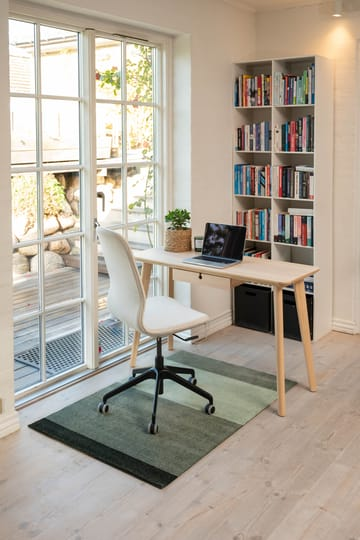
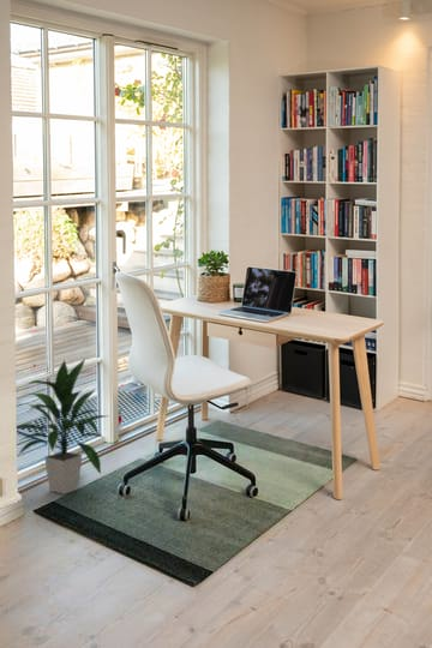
+ indoor plant (64, 426)
